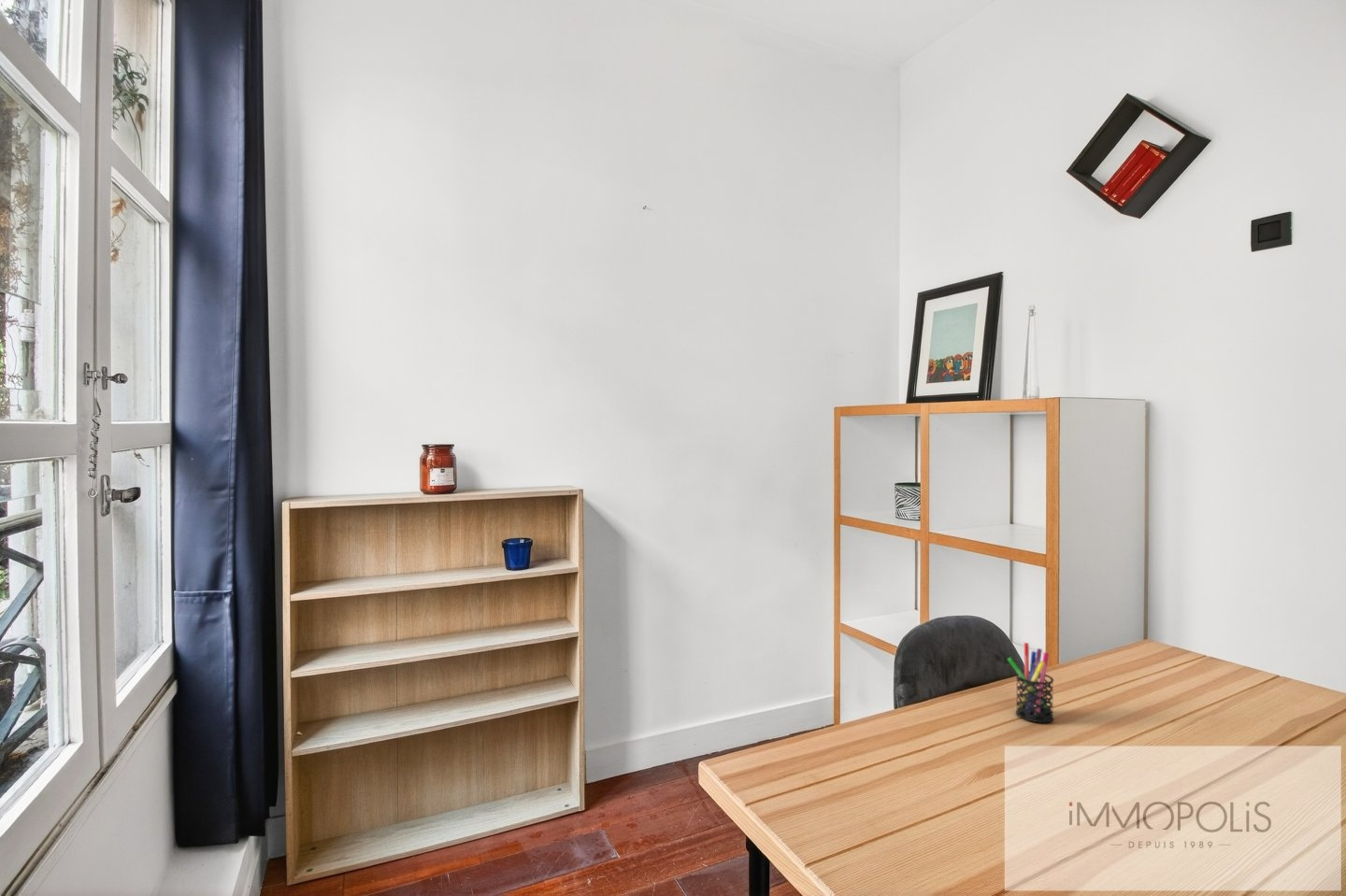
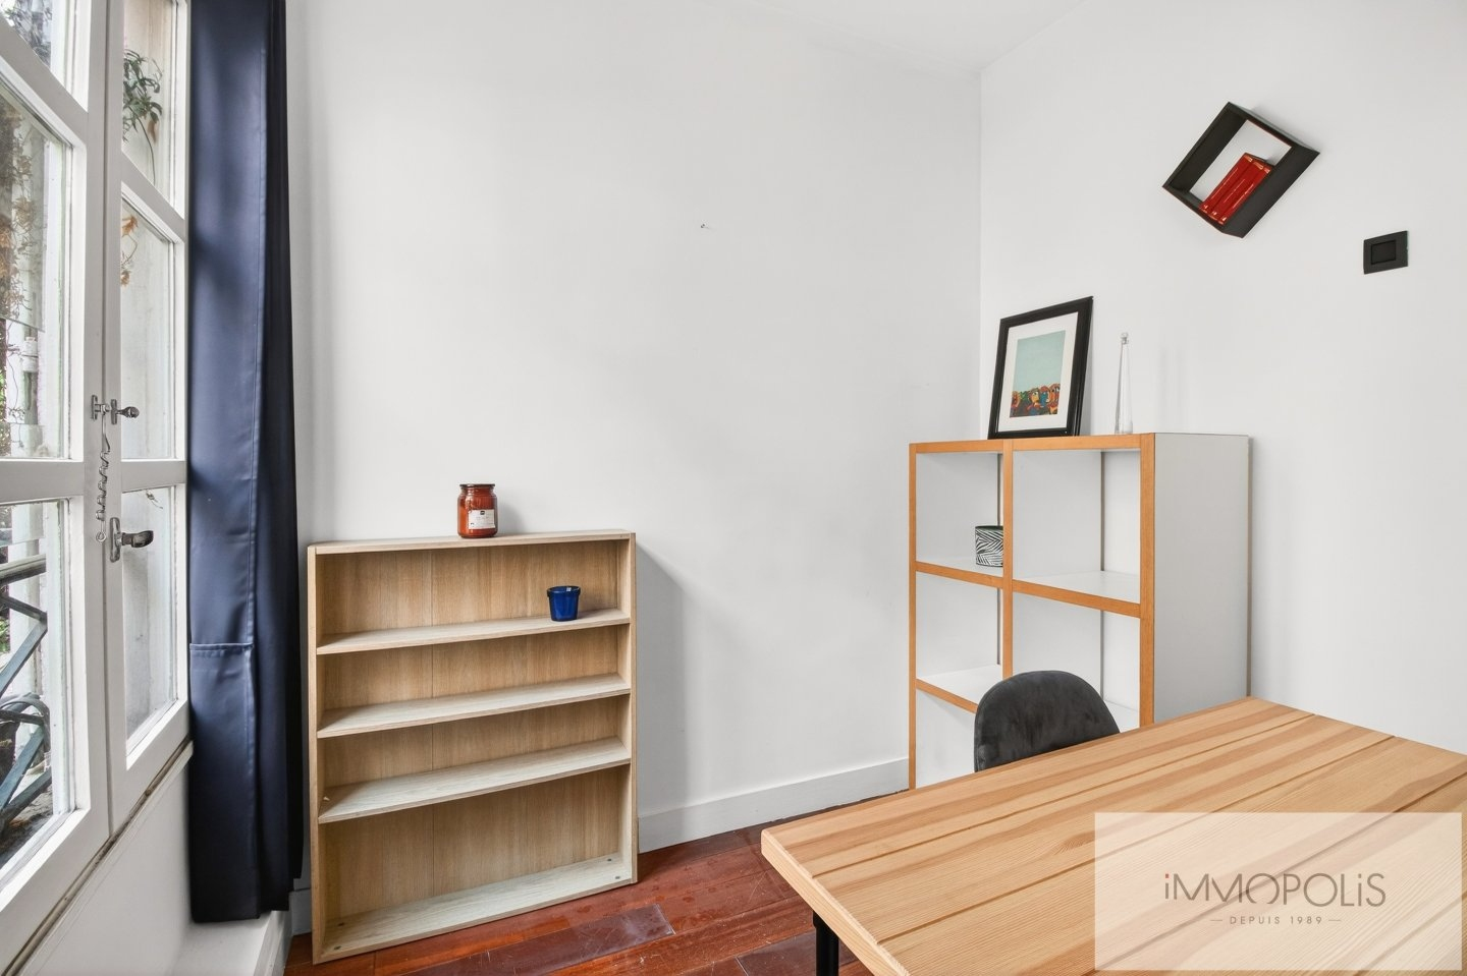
- pen holder (1029, 681)
